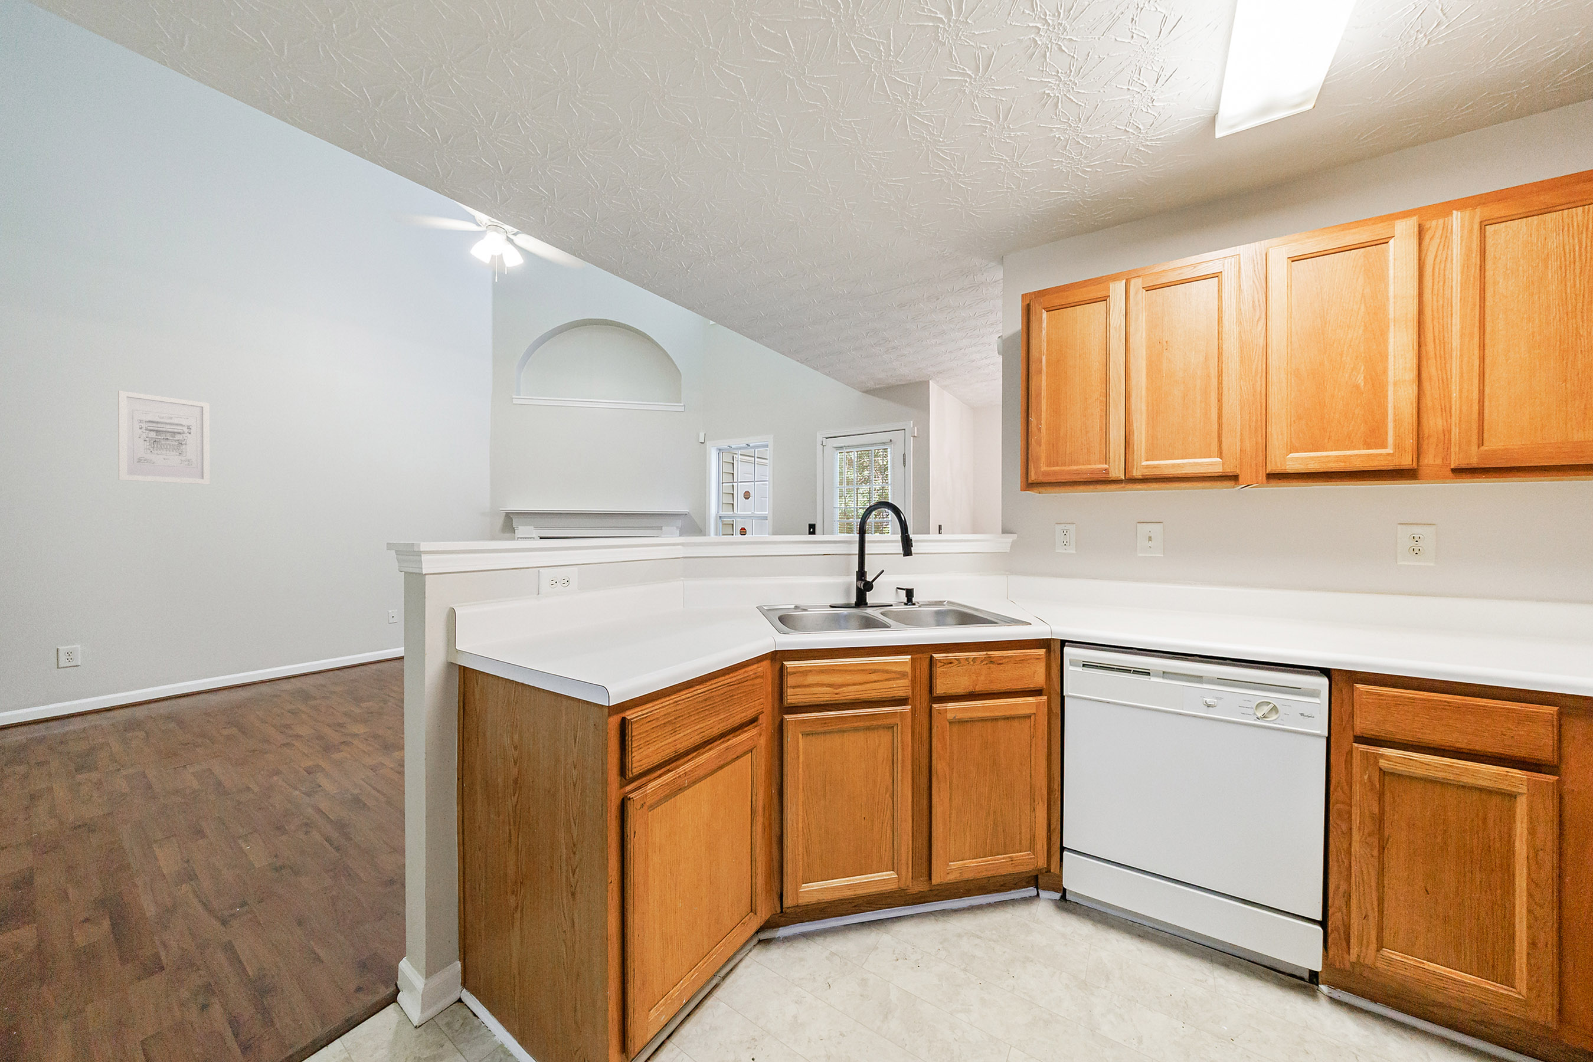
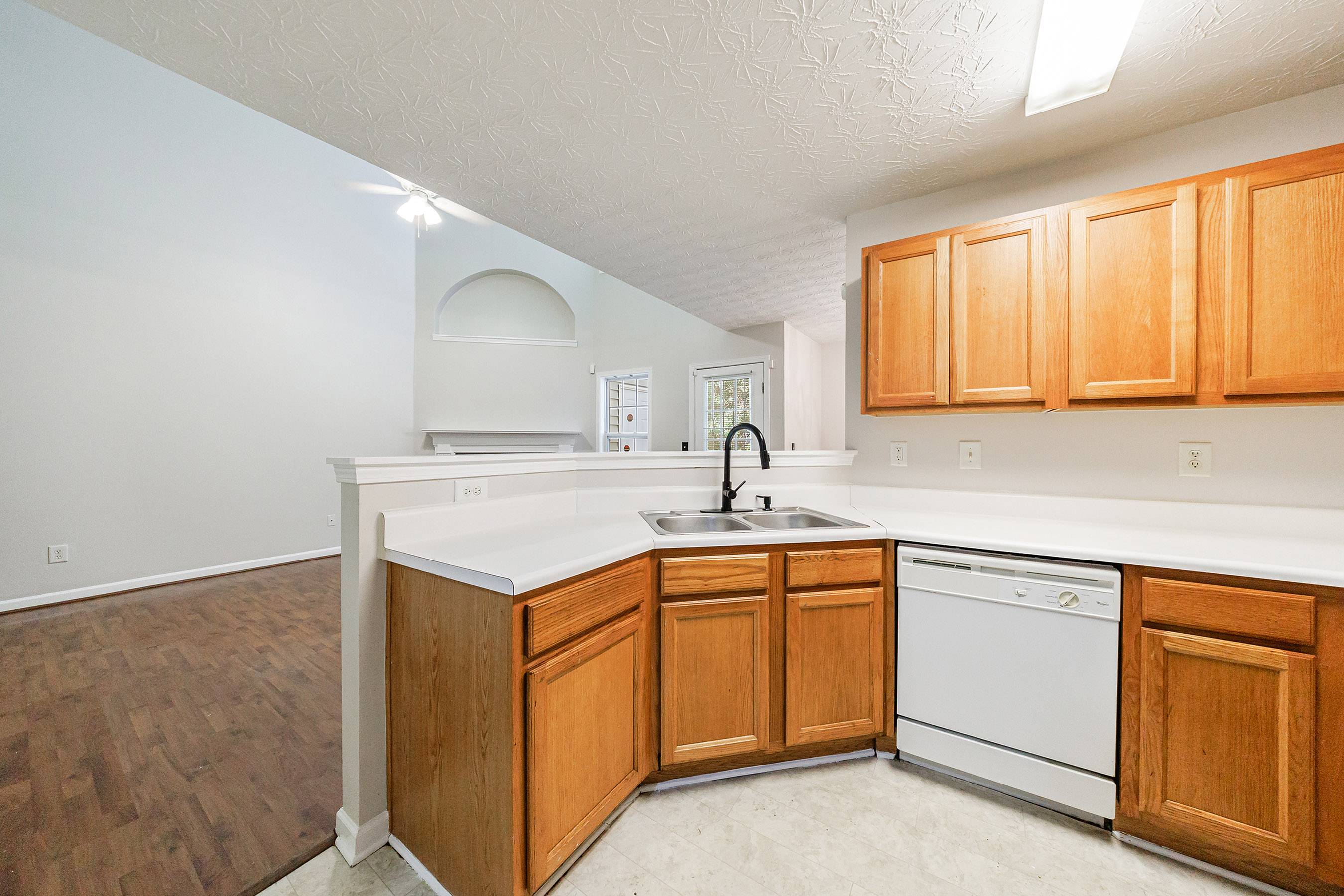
- wall art (166, 440)
